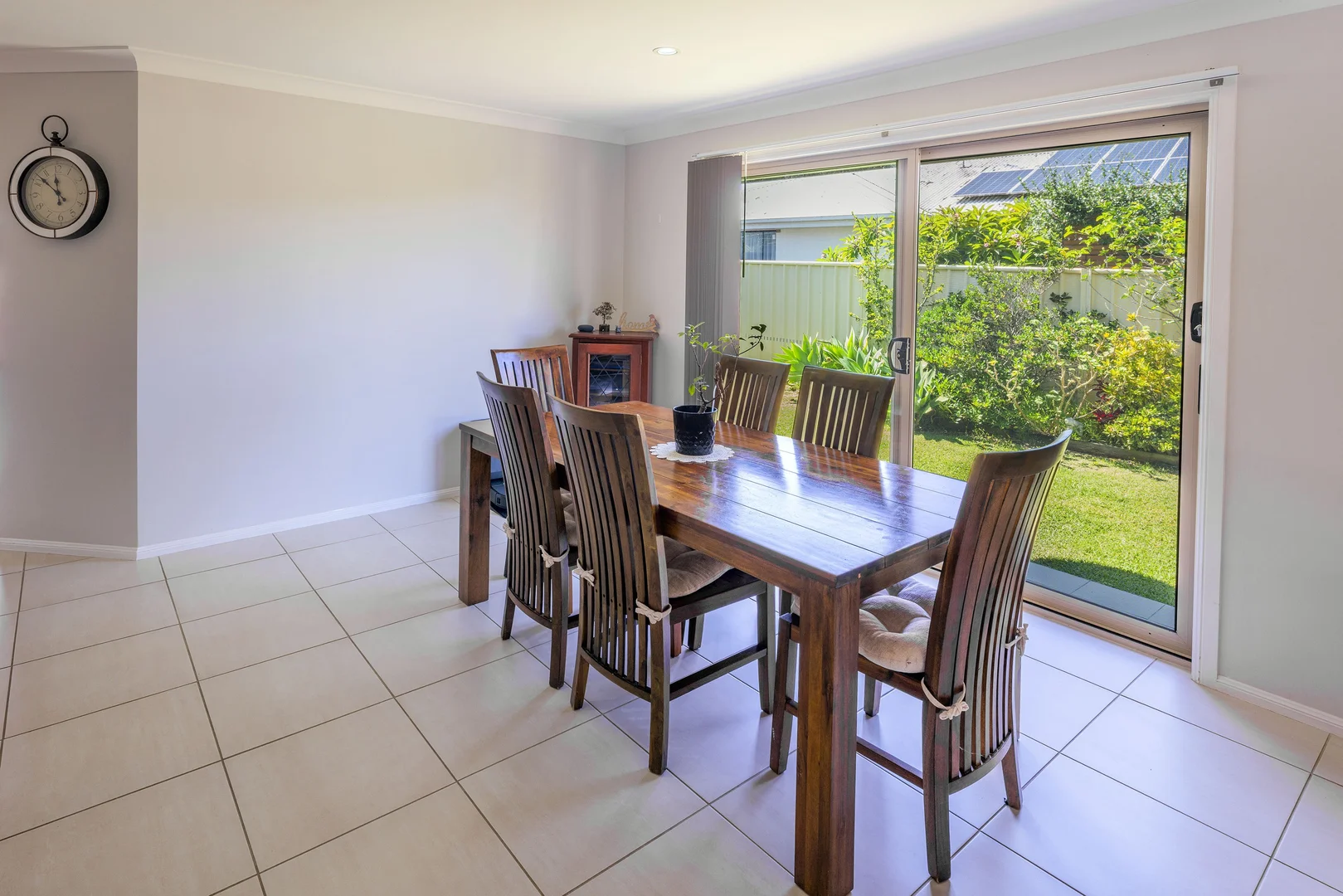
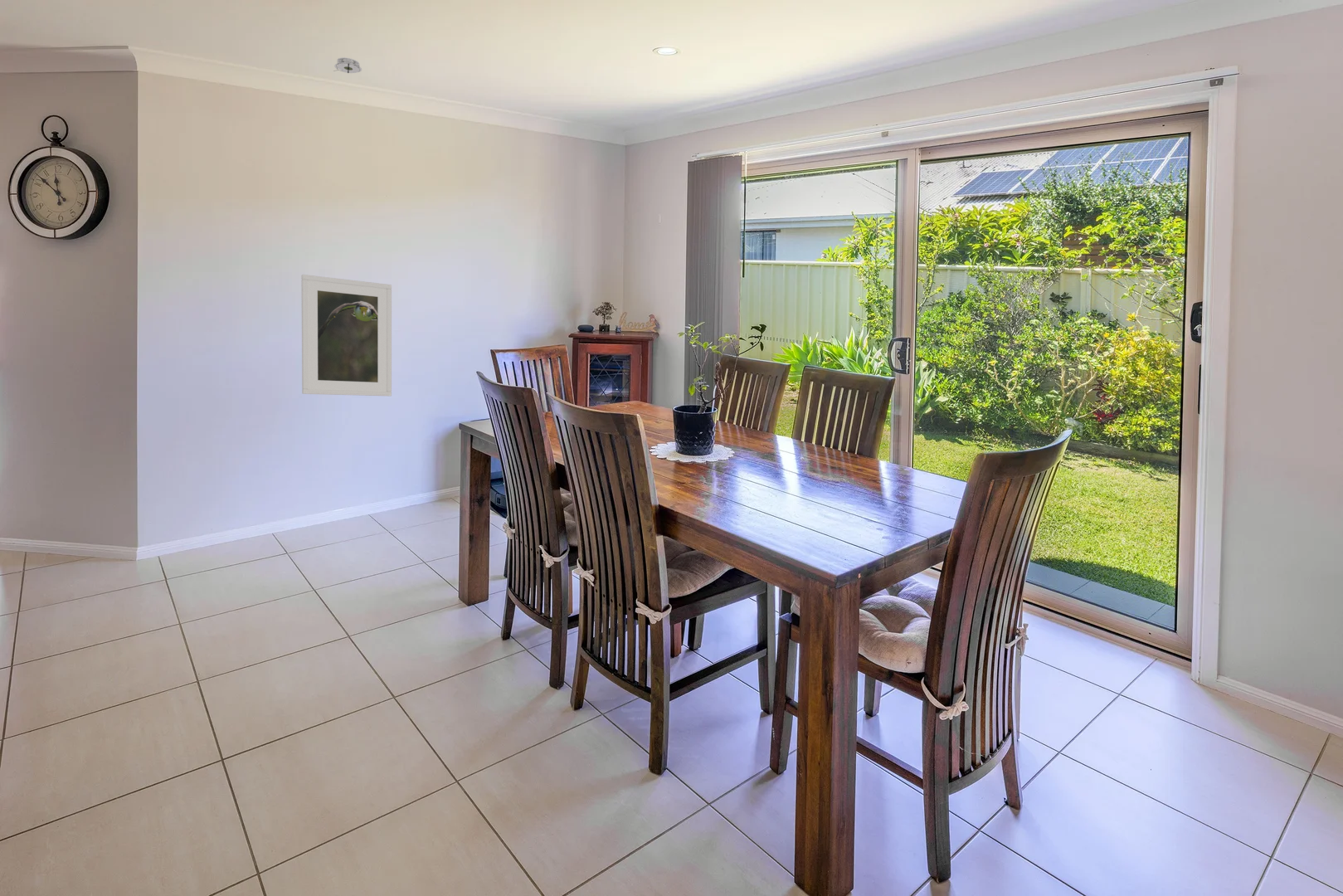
+ smoke detector (347, 65)
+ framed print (348, 338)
